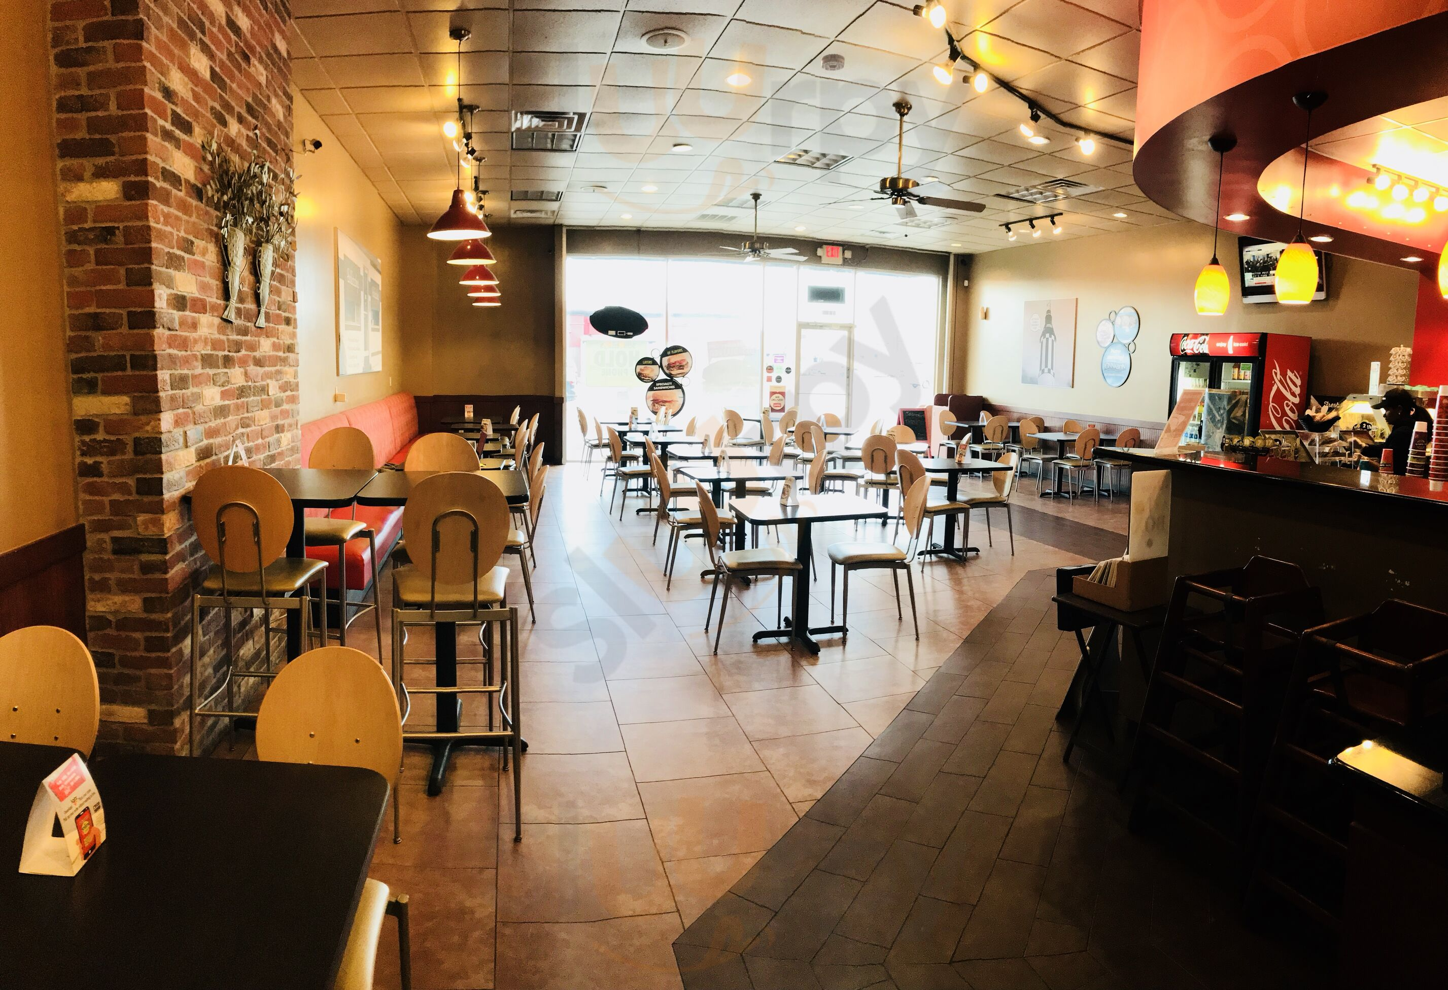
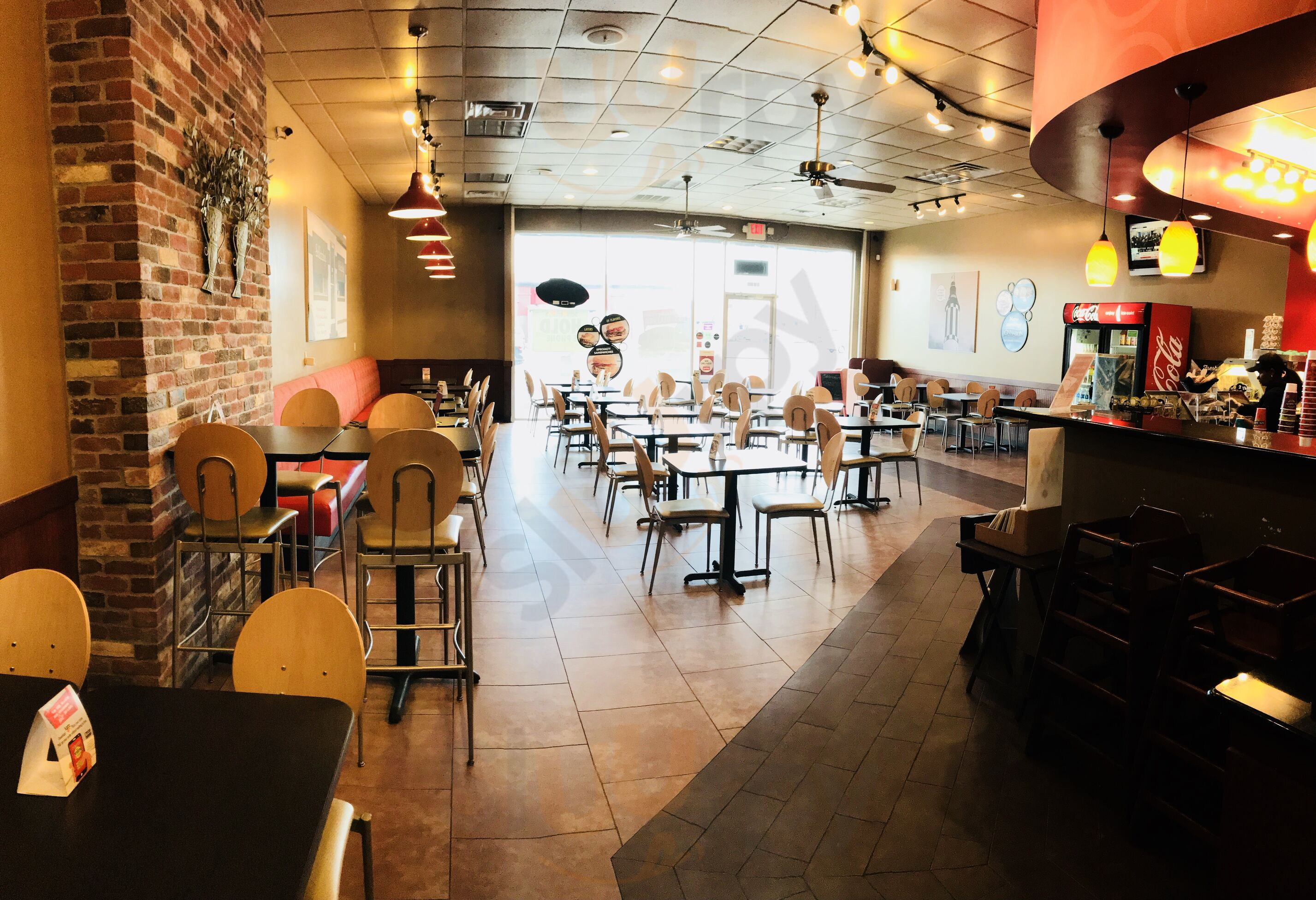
- smoke detector (833, 62)
